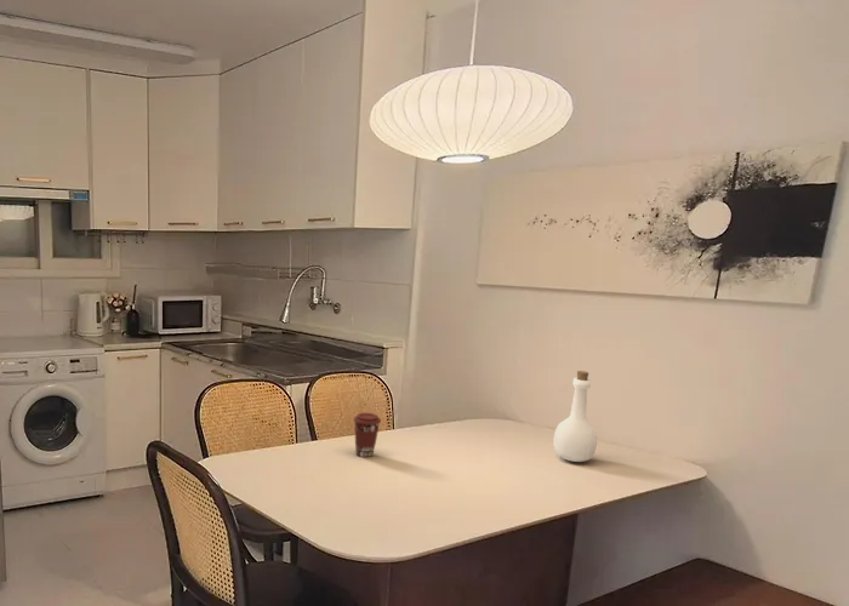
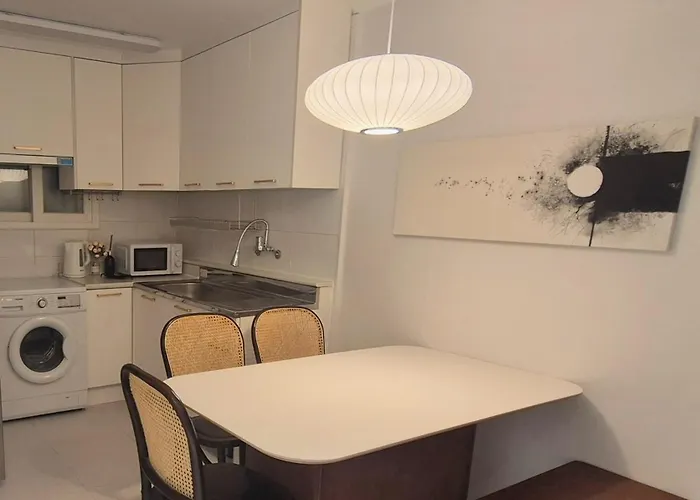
- bottle (577, 416)
- coffee cup (365, 434)
